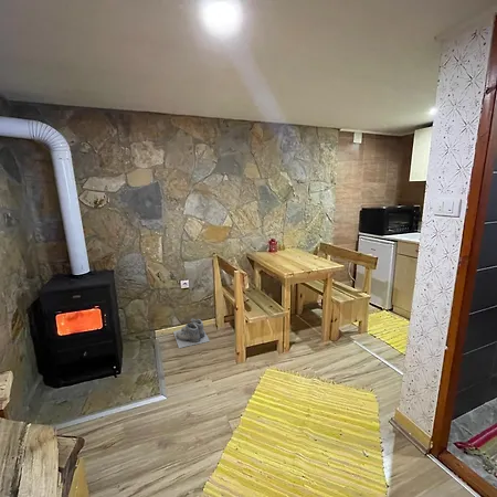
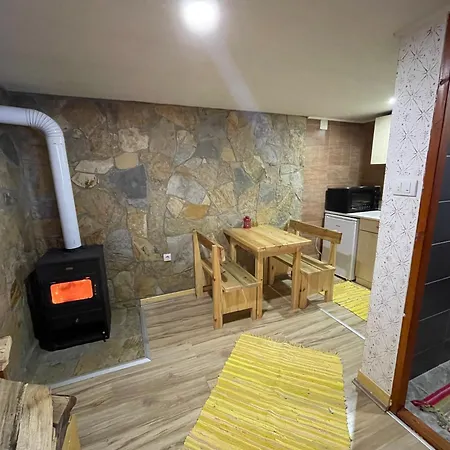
- boots (190, 328)
